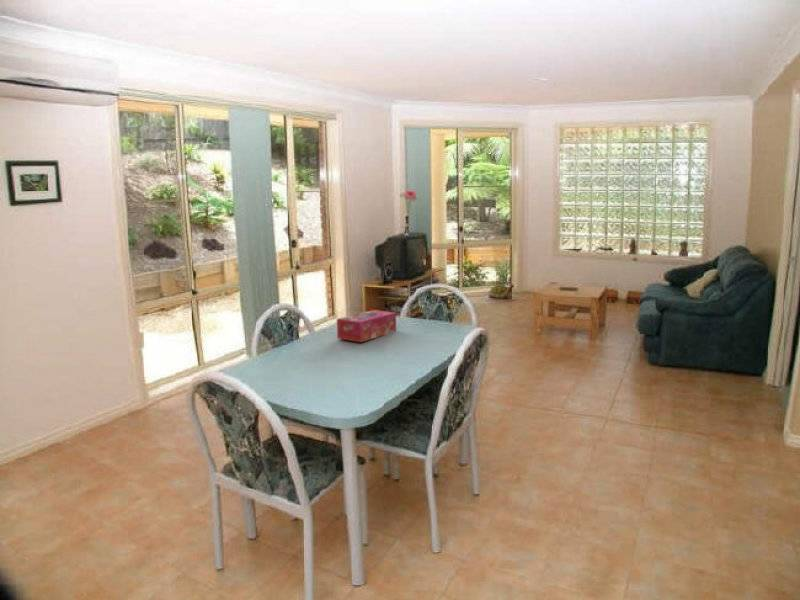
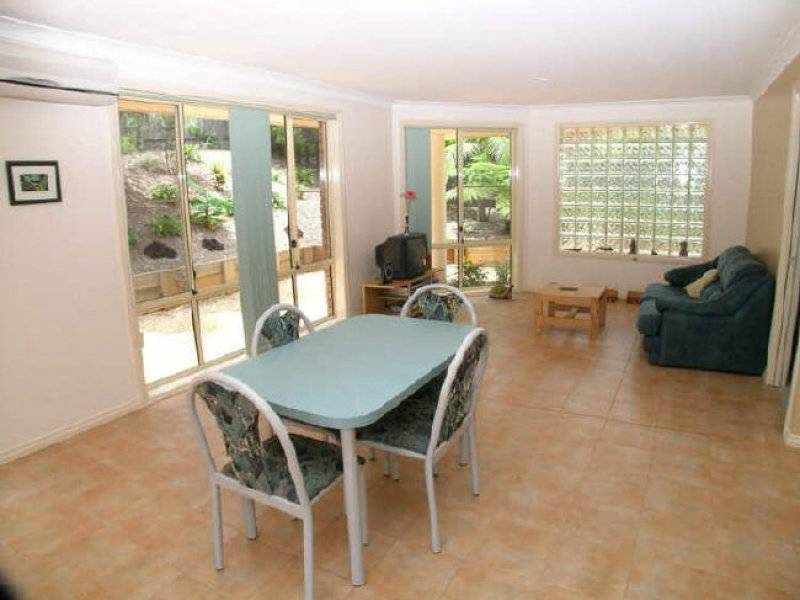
- tissue box (367, 325)
